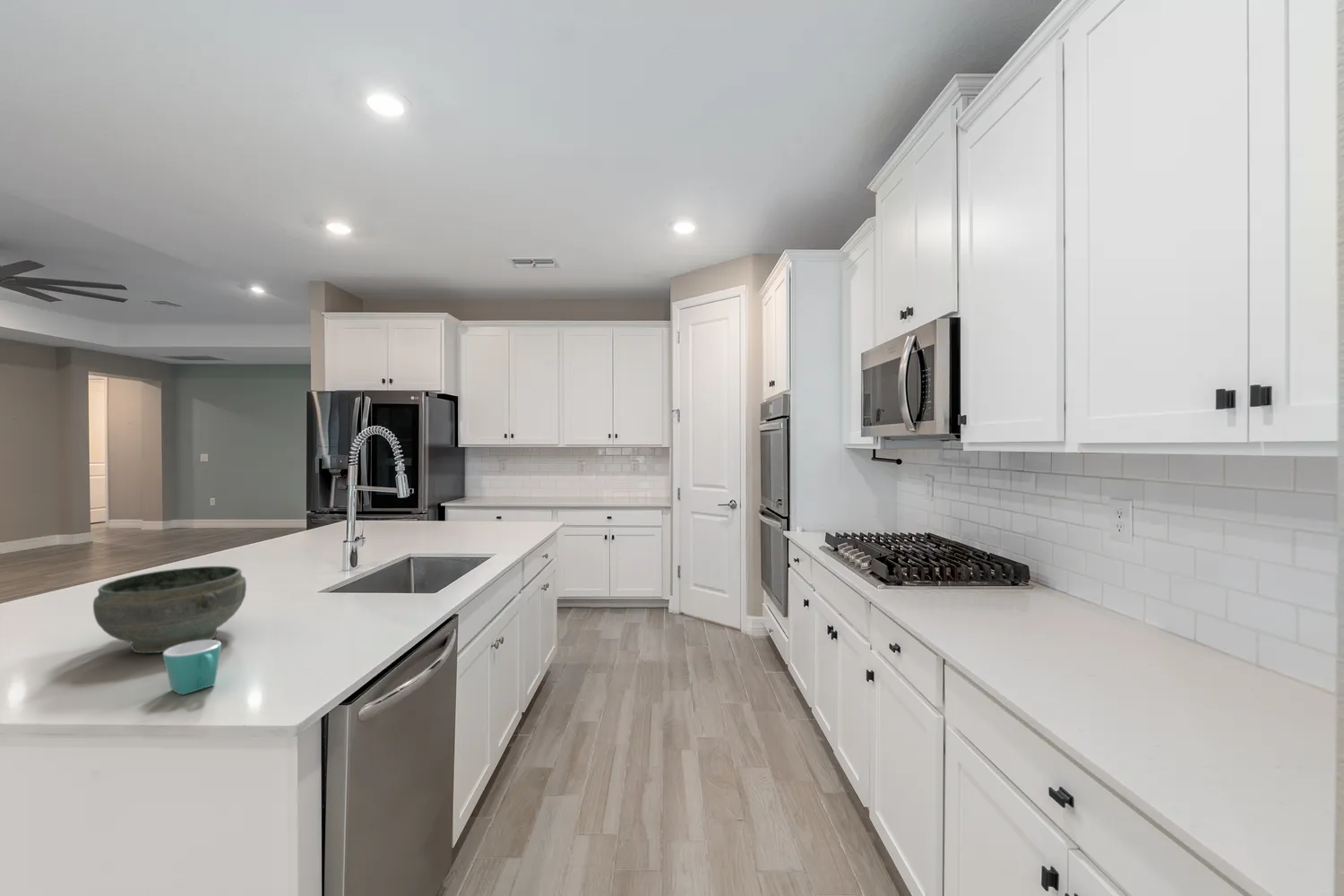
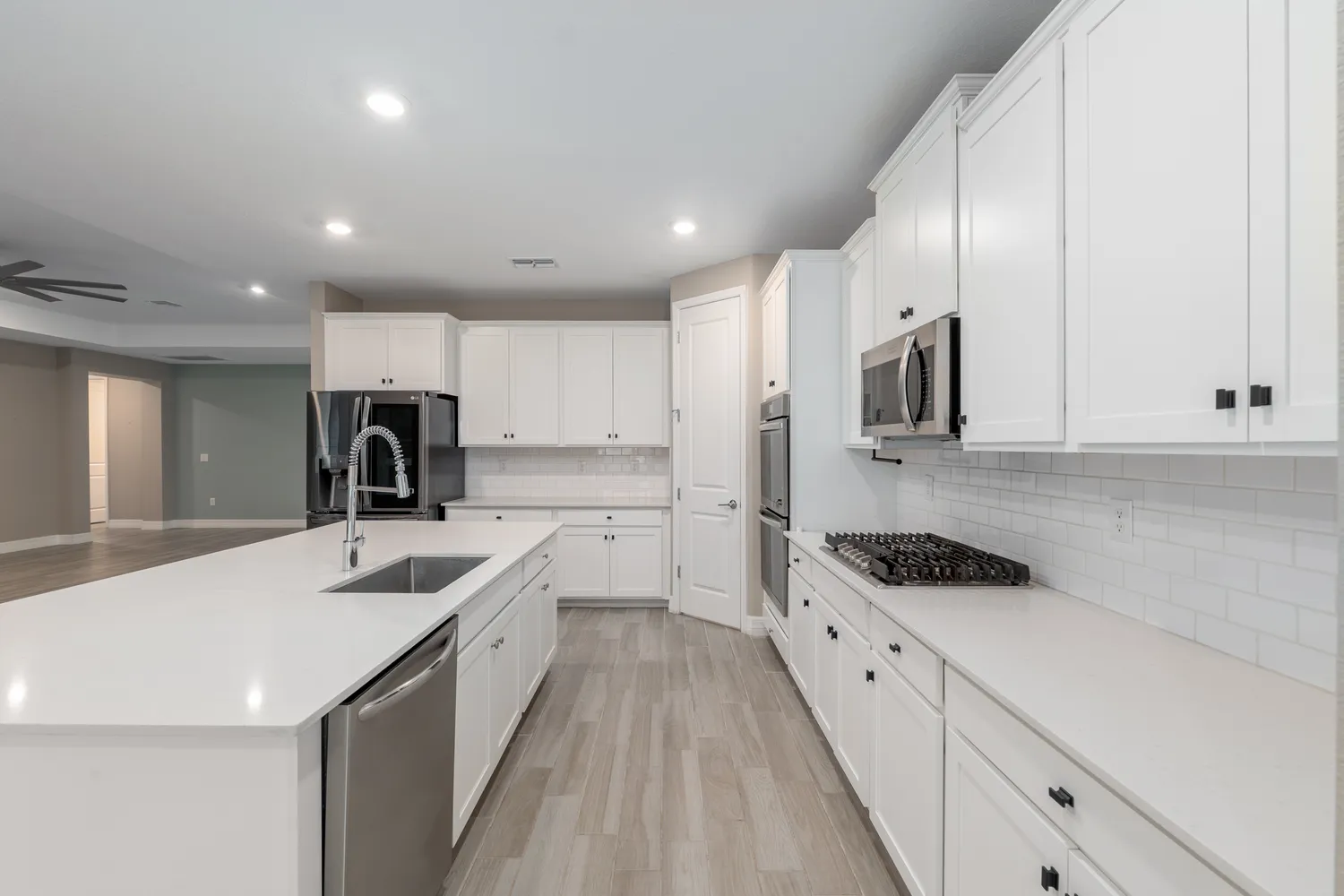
- mug (197, 668)
- bowl (175, 609)
